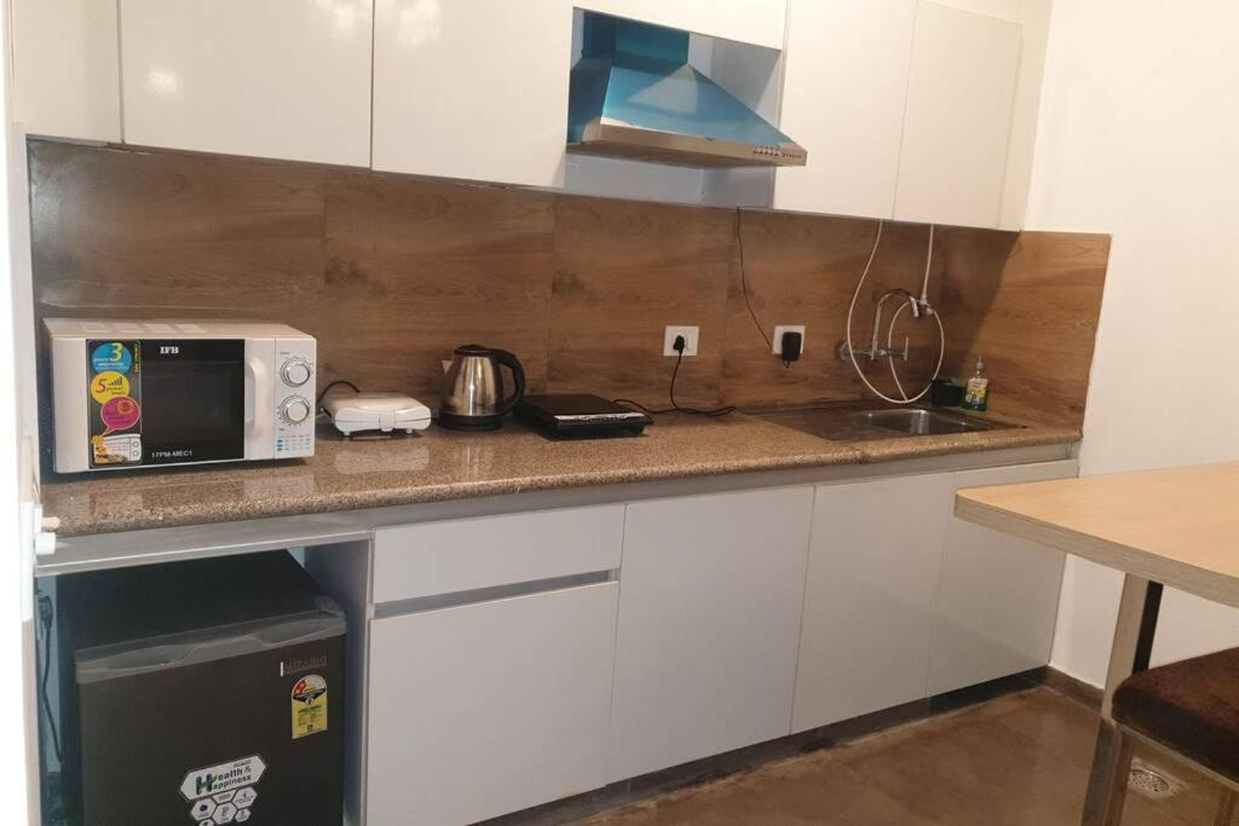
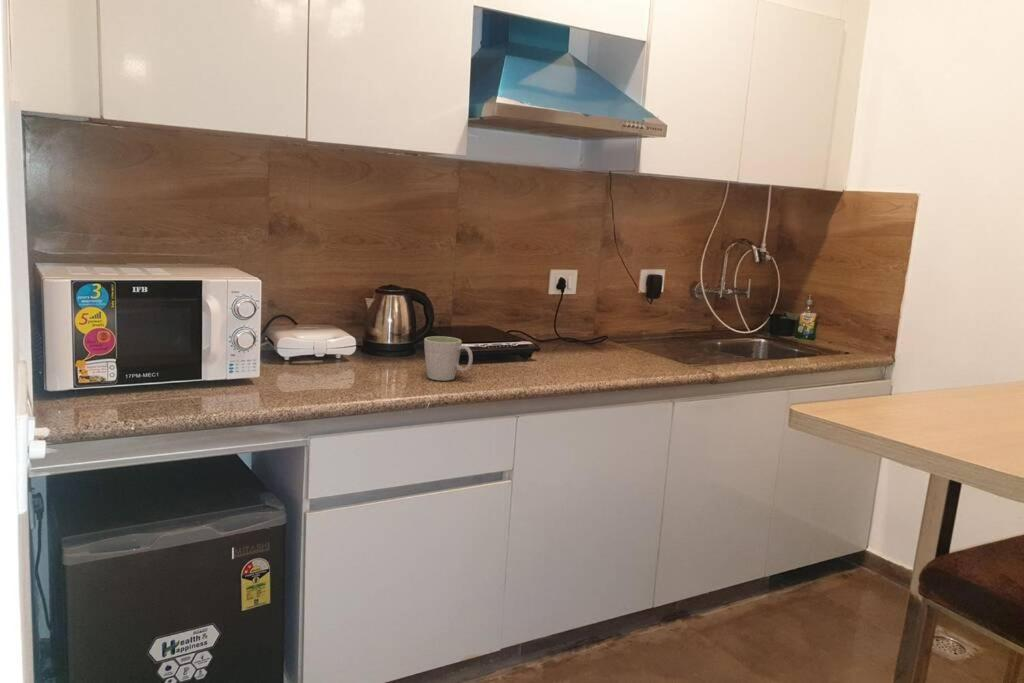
+ mug (448, 359)
